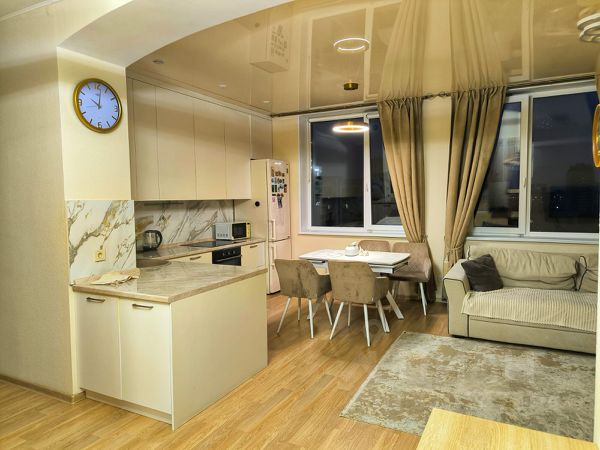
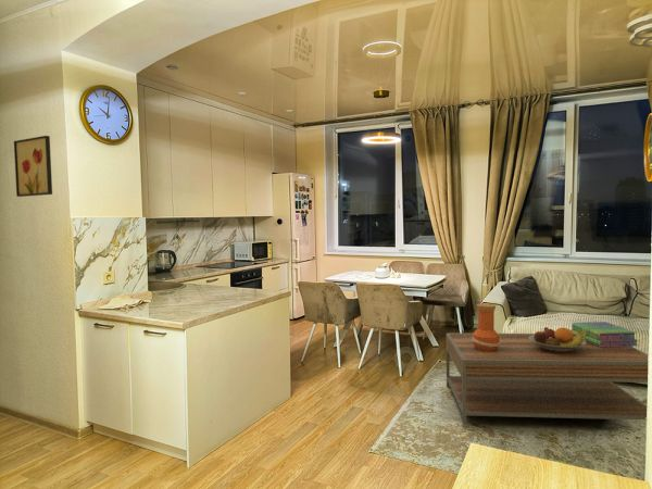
+ stack of books (602, 334)
+ fruit bowl (556, 337)
+ vase (486, 325)
+ coffee table (539, 375)
+ wall art (34, 166)
